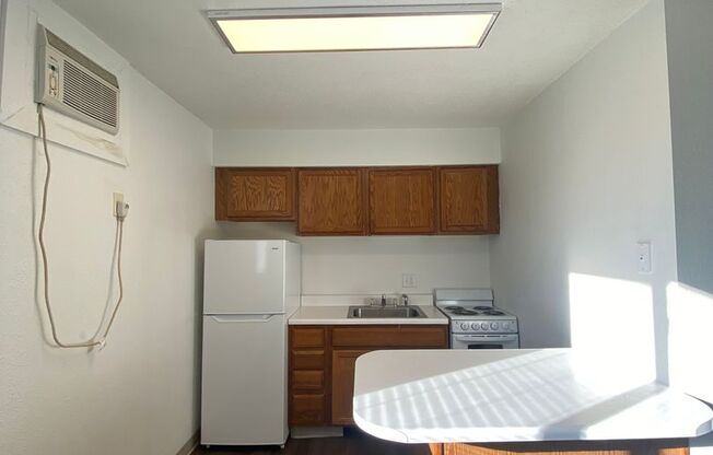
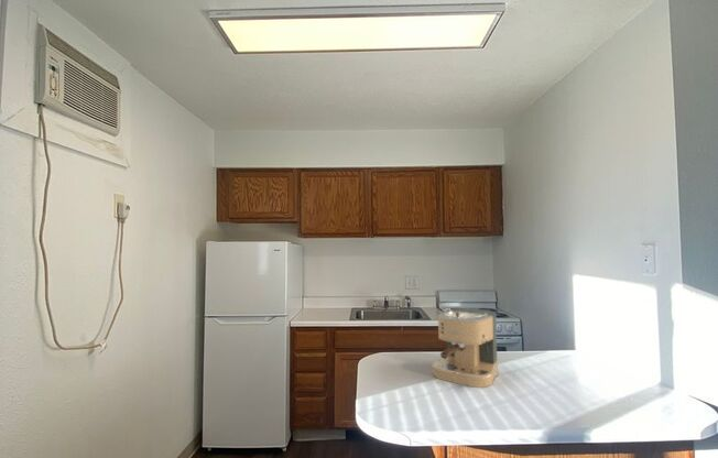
+ coffee maker (463, 342)
